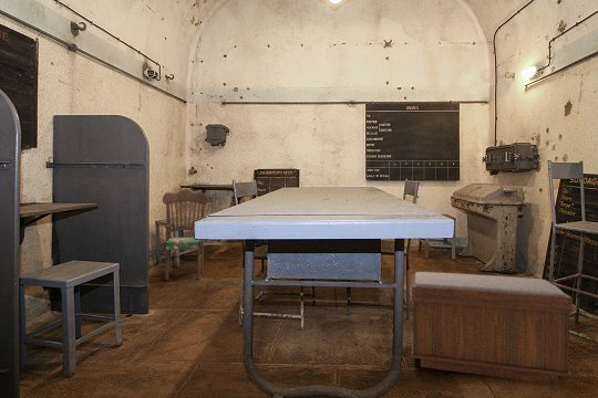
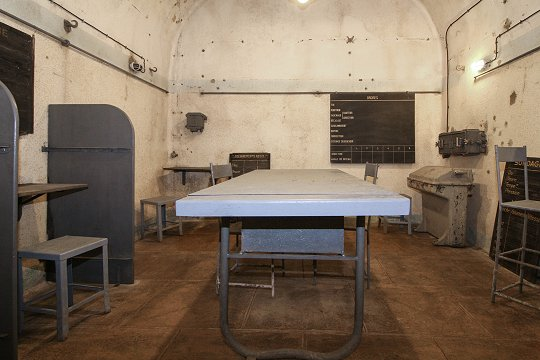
- bench (481, 321)
- dining chair (184, 229)
